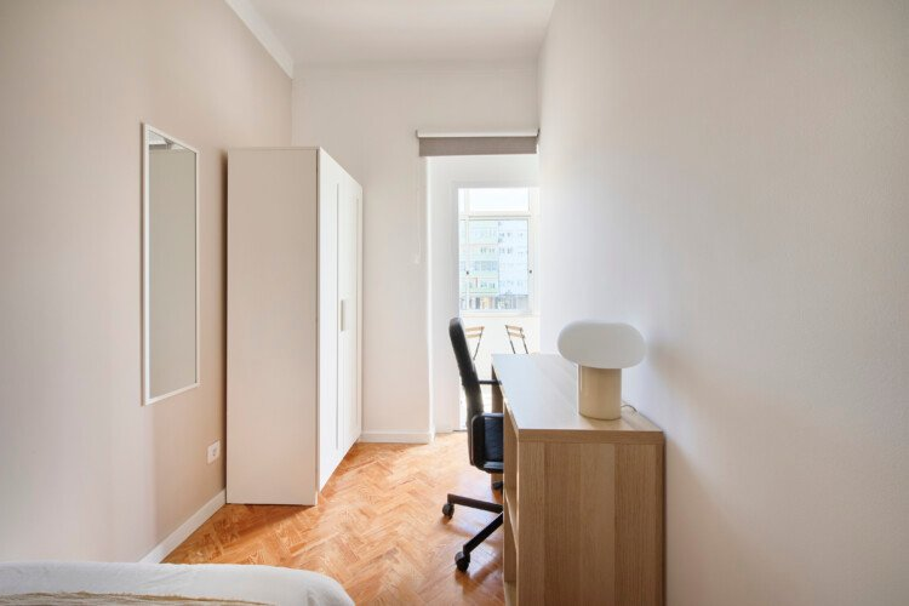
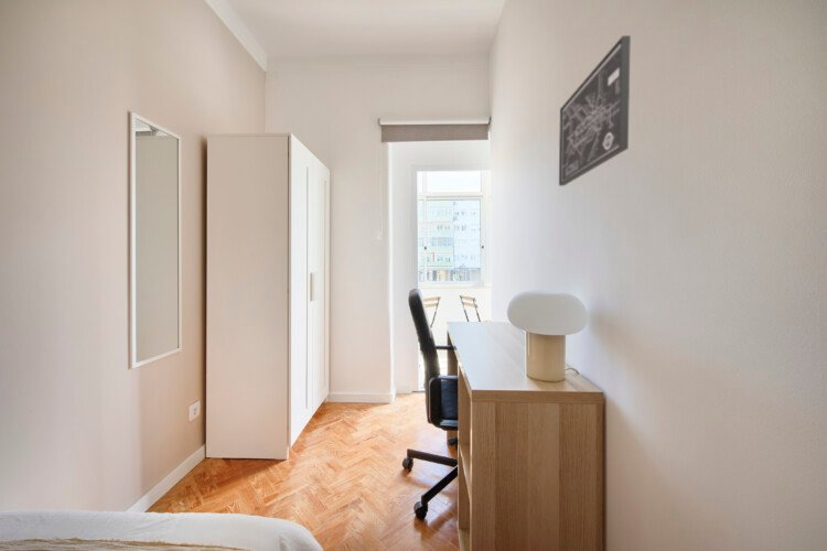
+ wall art (588, 125)
